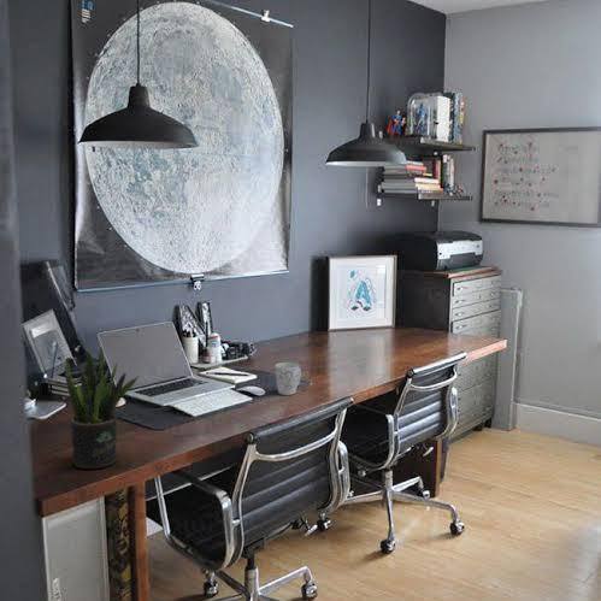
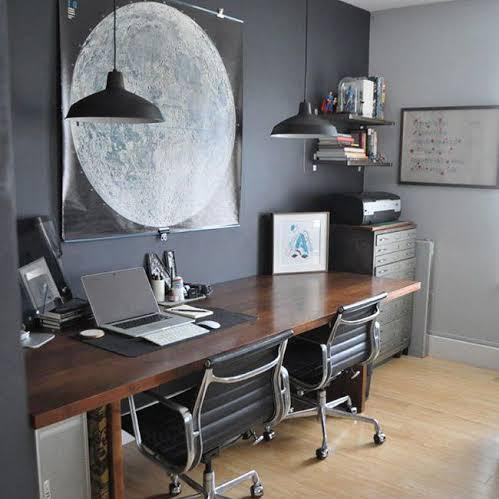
- potted plant (99, 406)
- mug (289, 378)
